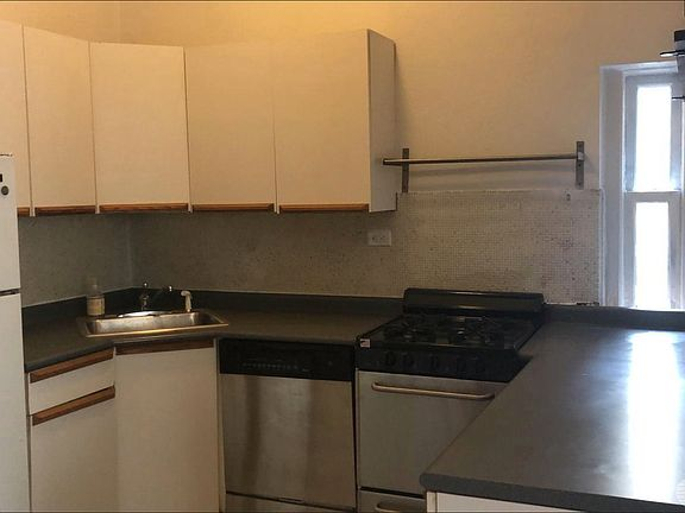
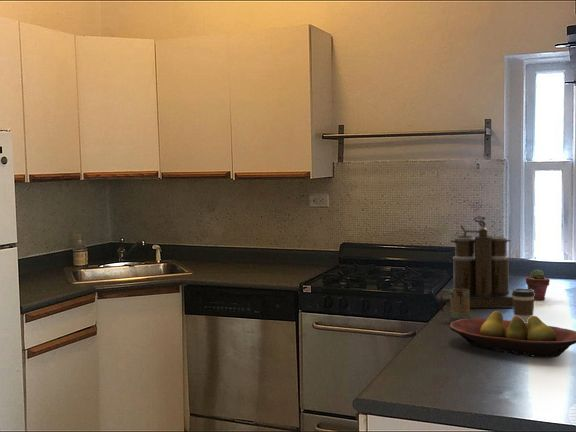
+ potted succulent (537, 283)
+ coffee cup (523, 307)
+ mug (455, 306)
+ fruit bowl (513, 331)
+ coffee maker (480, 258)
